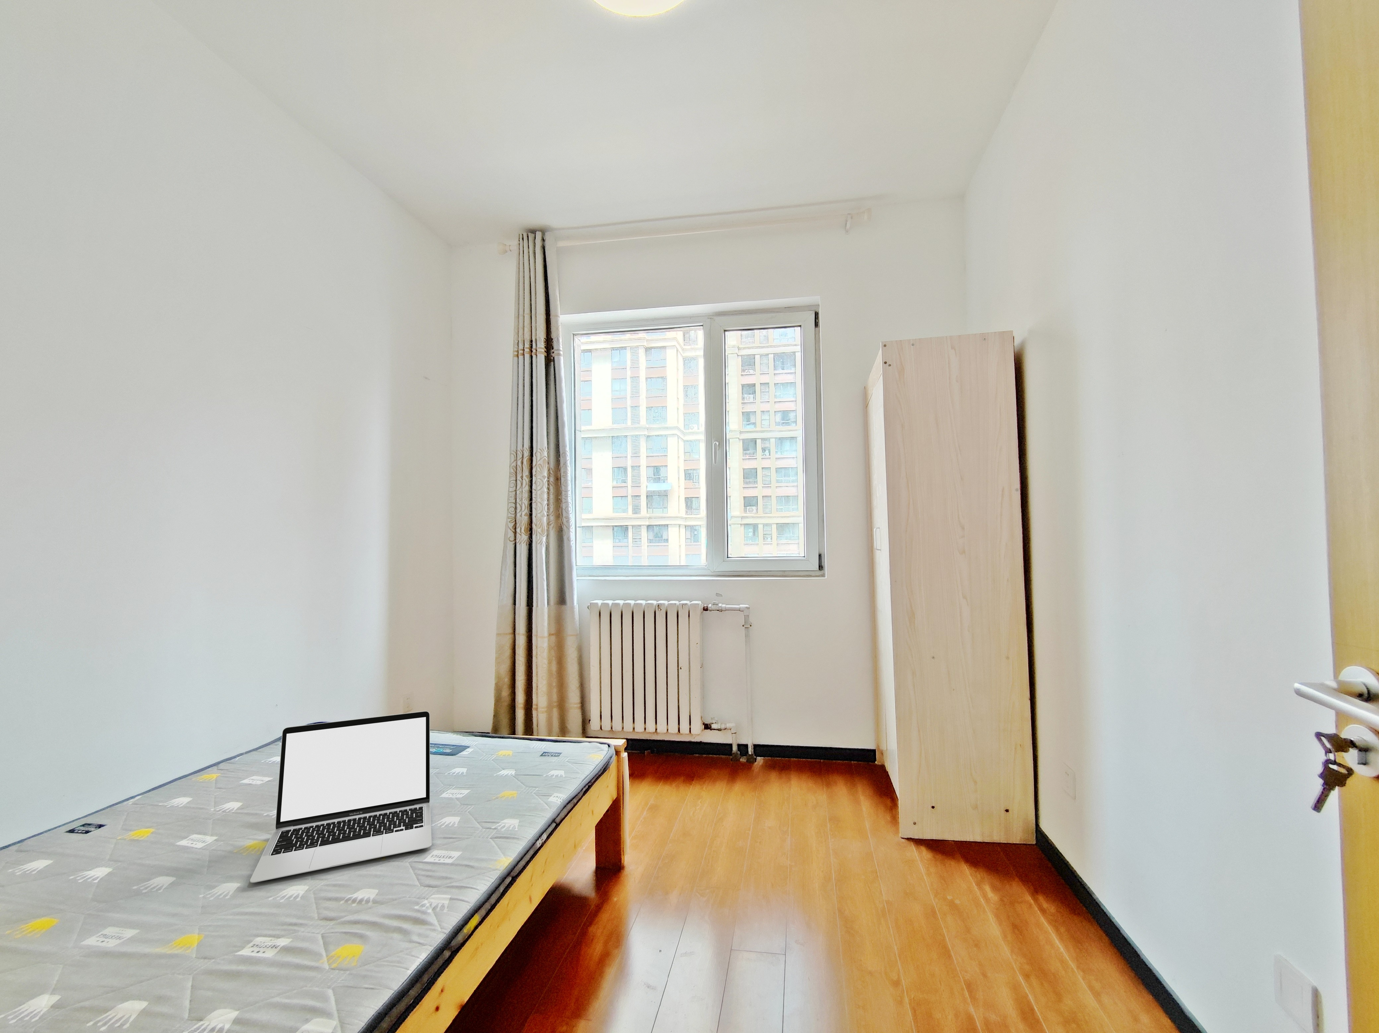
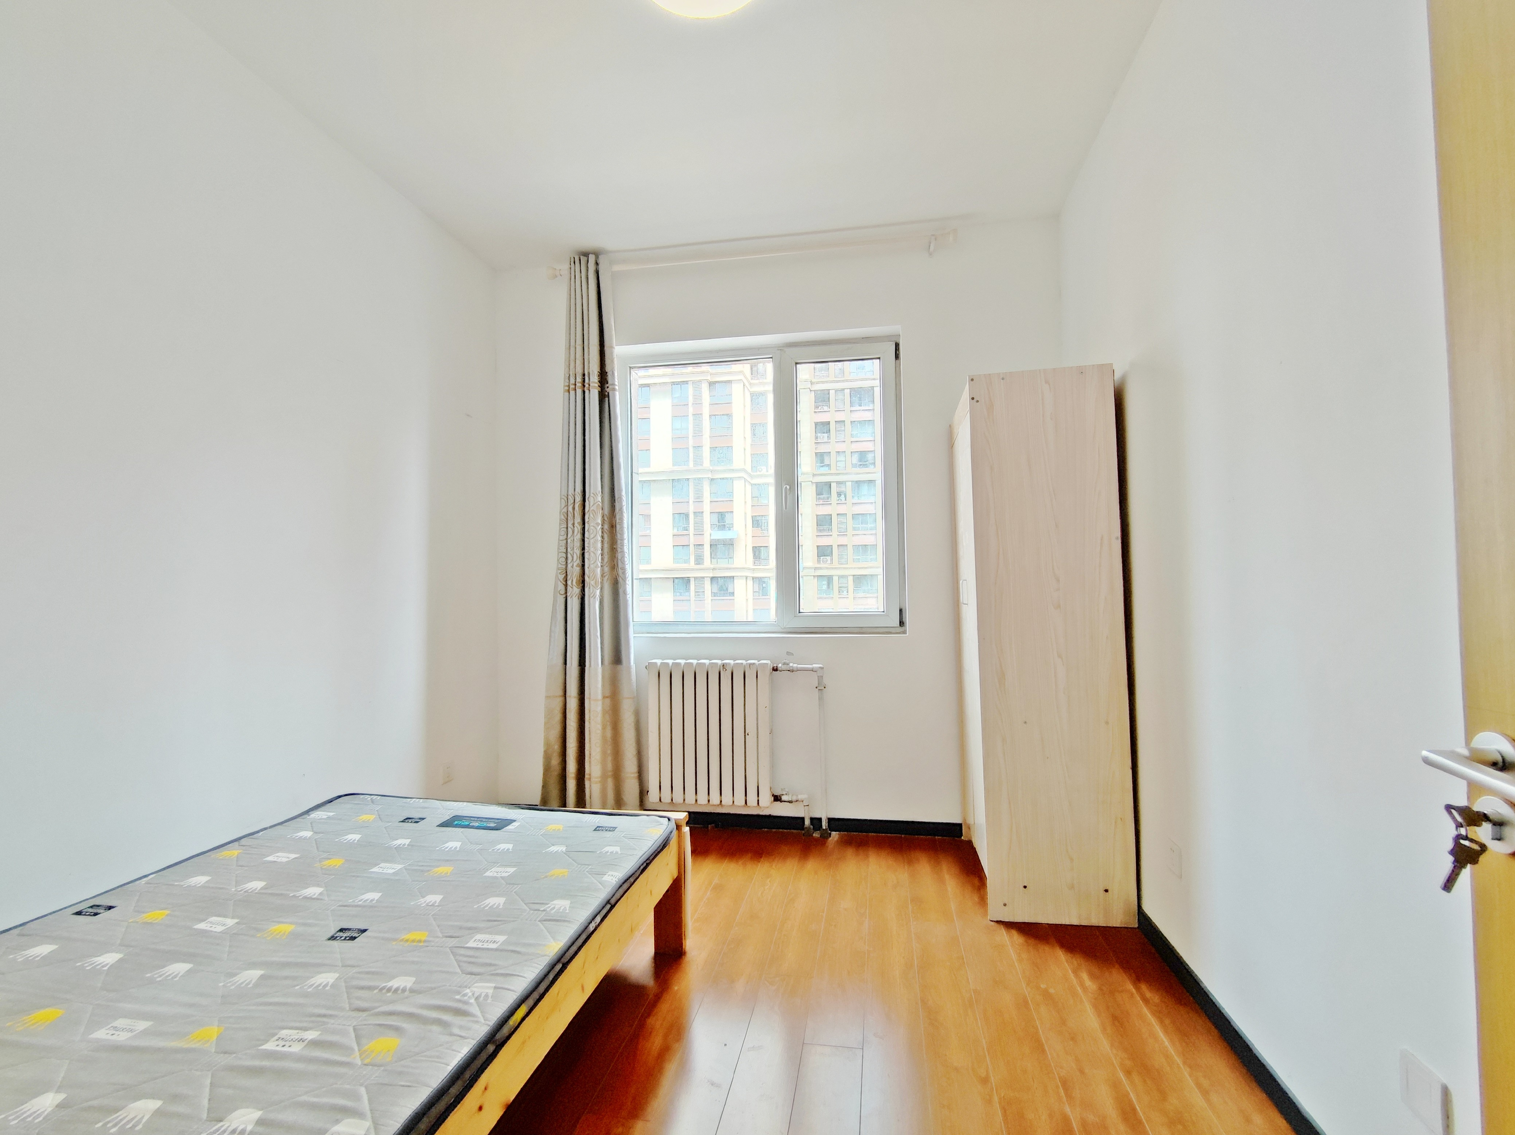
- laptop (353, 786)
